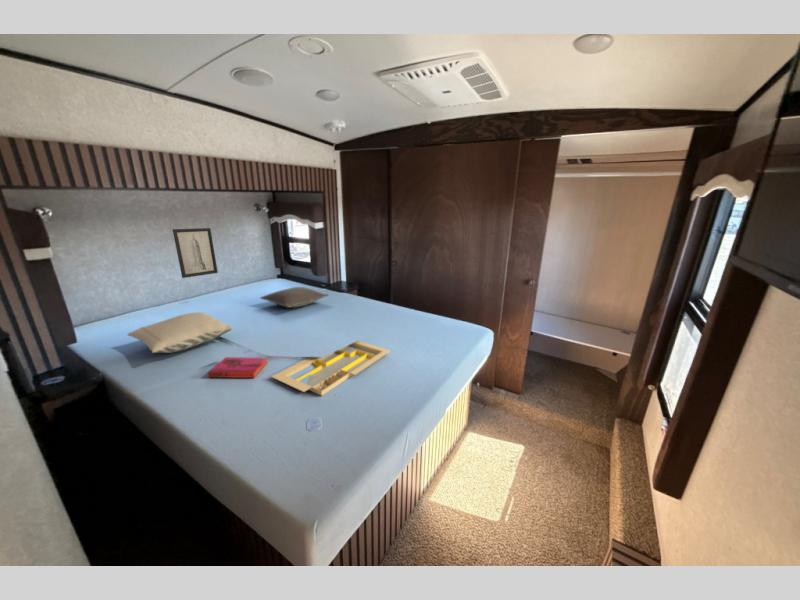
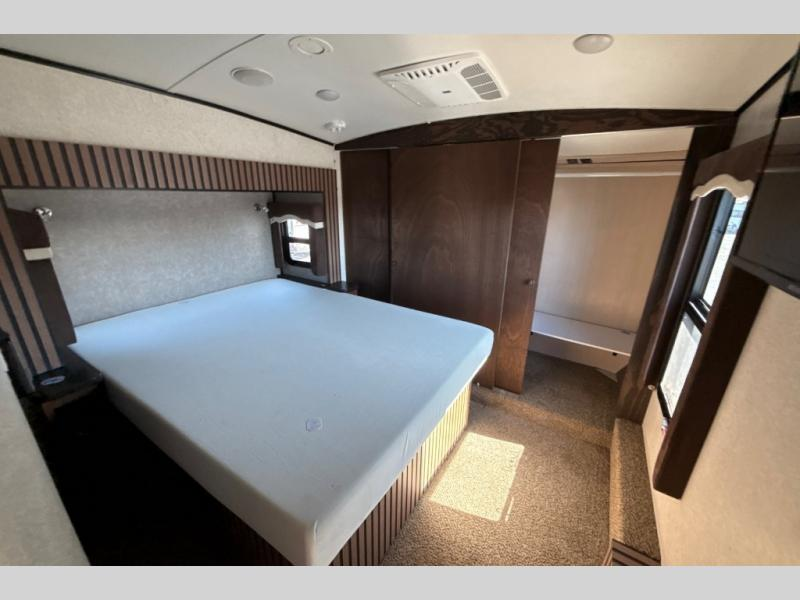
- pillow (294, 296)
- pillow (181, 331)
- wall art (196, 252)
- serving tray (336, 364)
- hardback book (239, 367)
